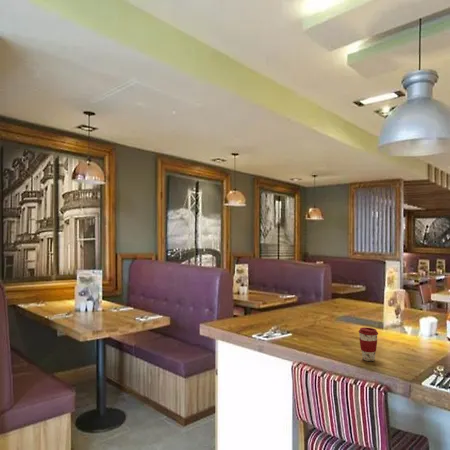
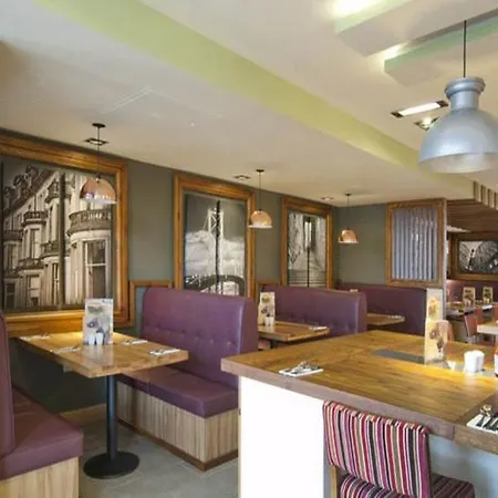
- coffee cup (368, 344)
